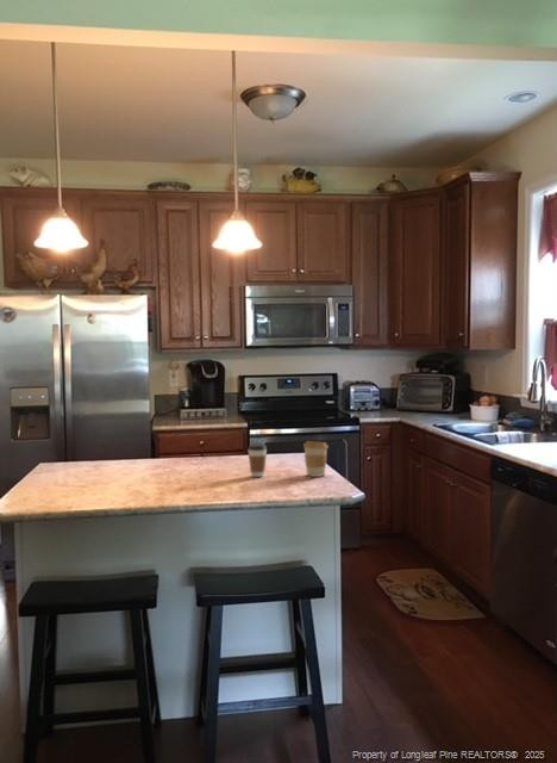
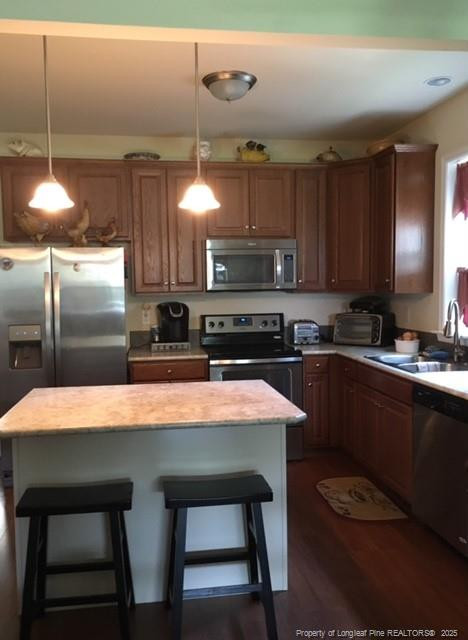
- coffee cup (315, 457)
- coffee cup (257, 460)
